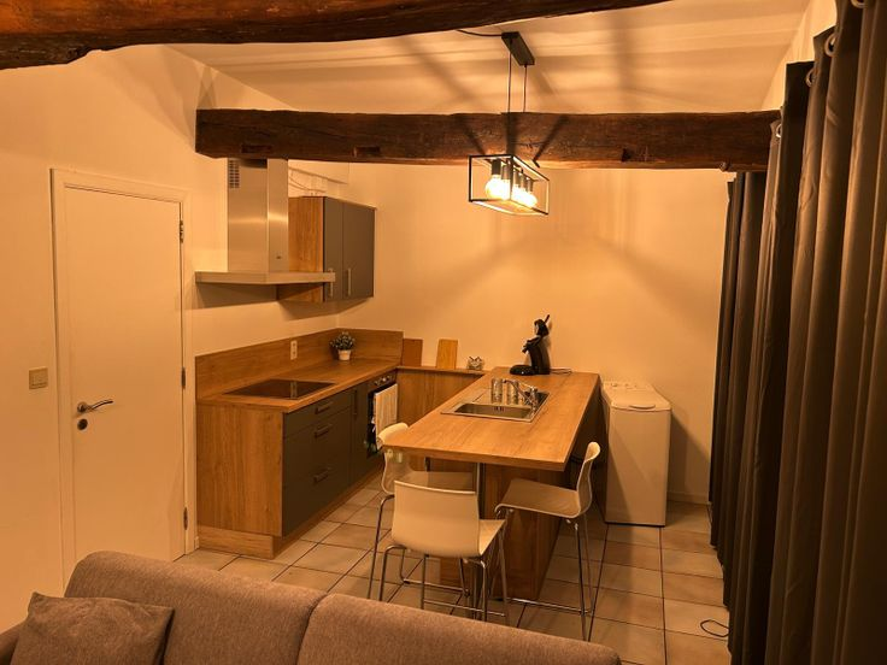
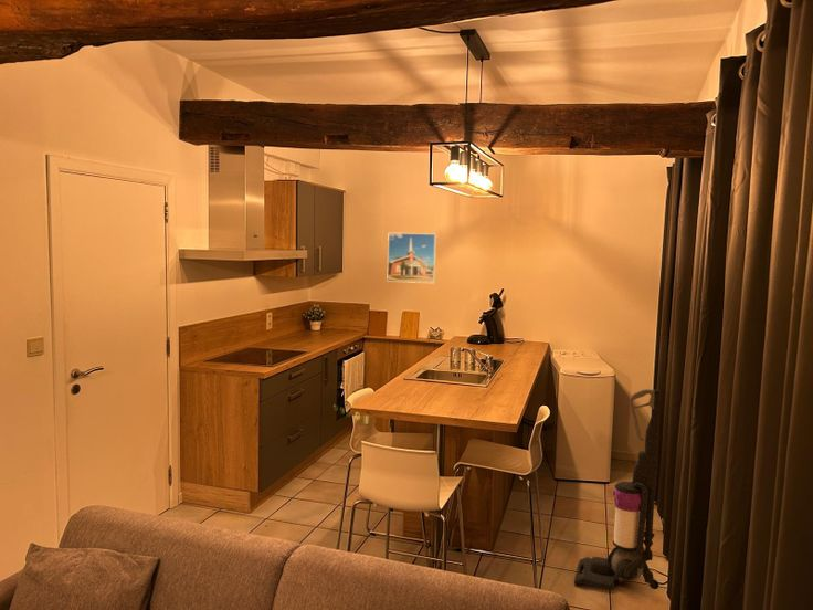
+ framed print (411, 257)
+ vacuum cleaner (621, 485)
